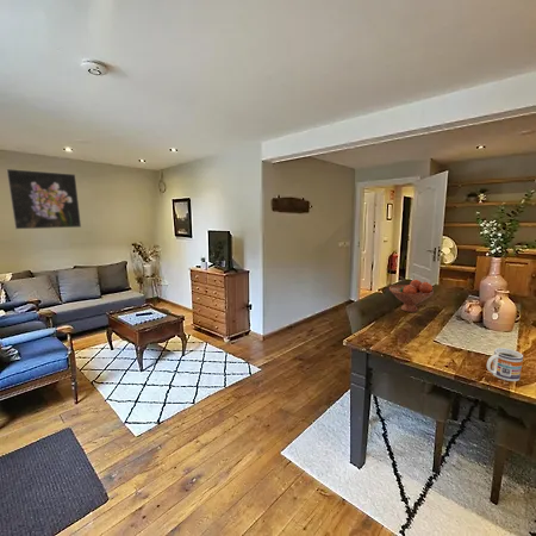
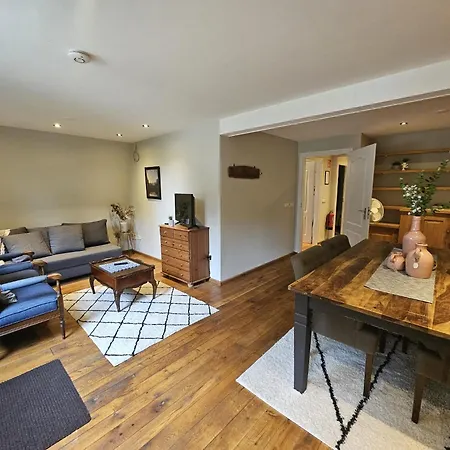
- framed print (46, 200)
- fruit bowl (410, 295)
- mug (503, 363)
